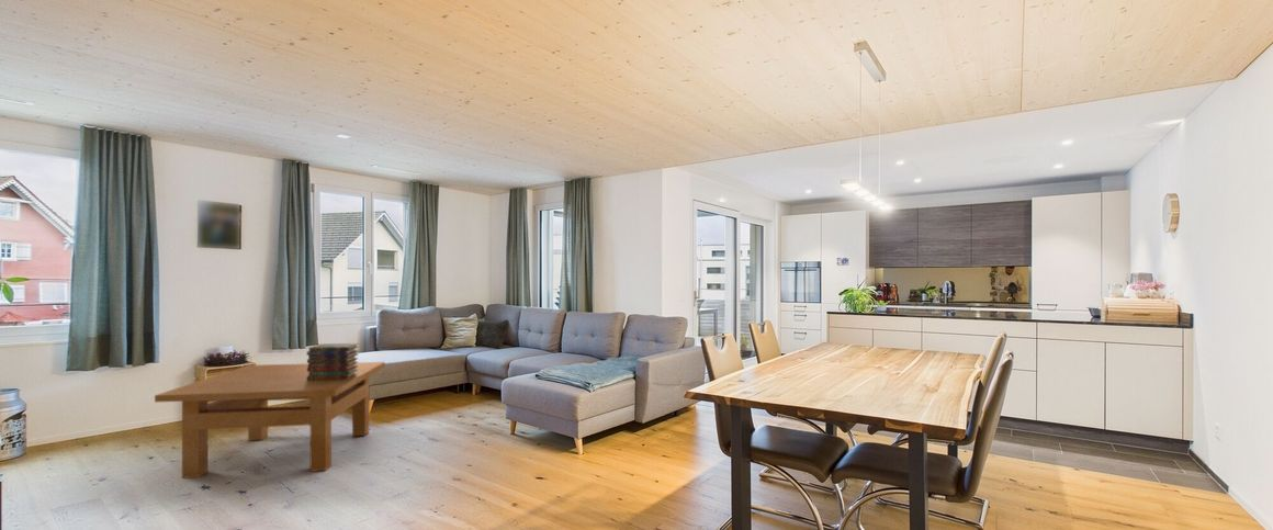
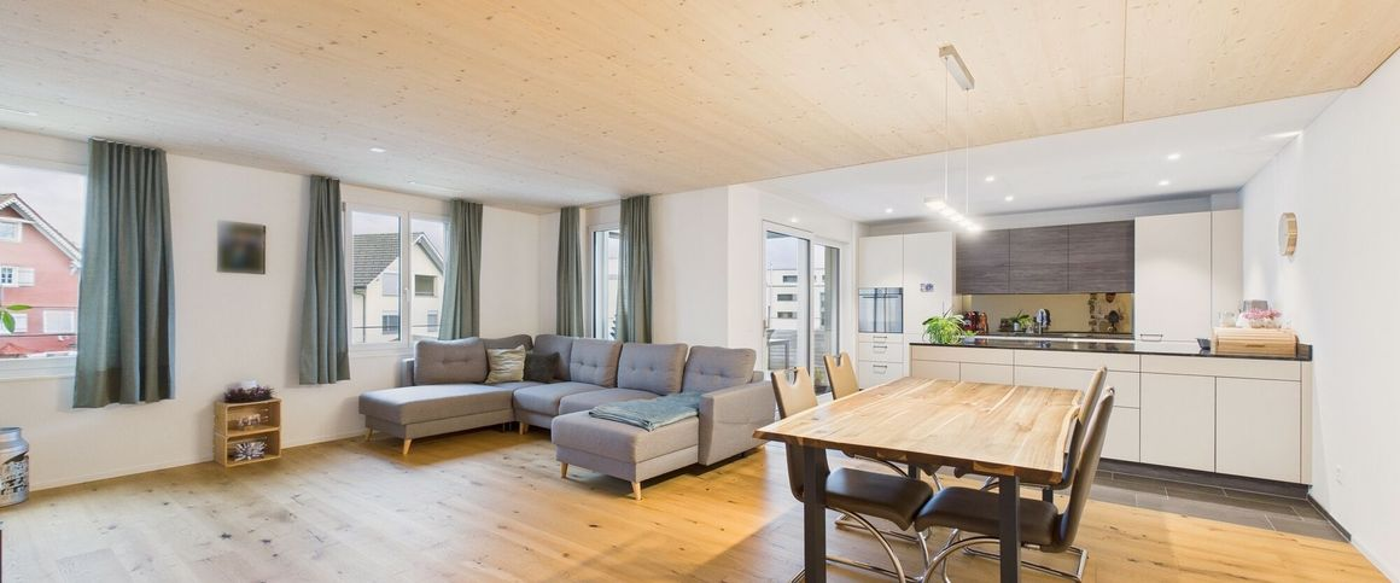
- table (286, 414)
- book stack (334, 360)
